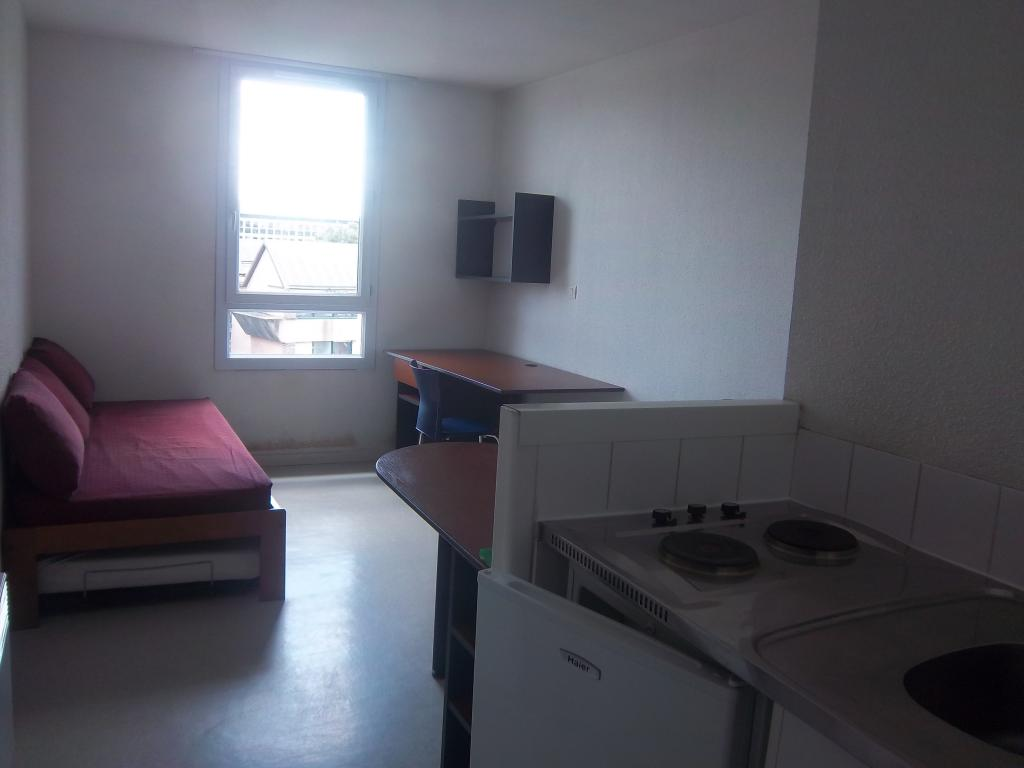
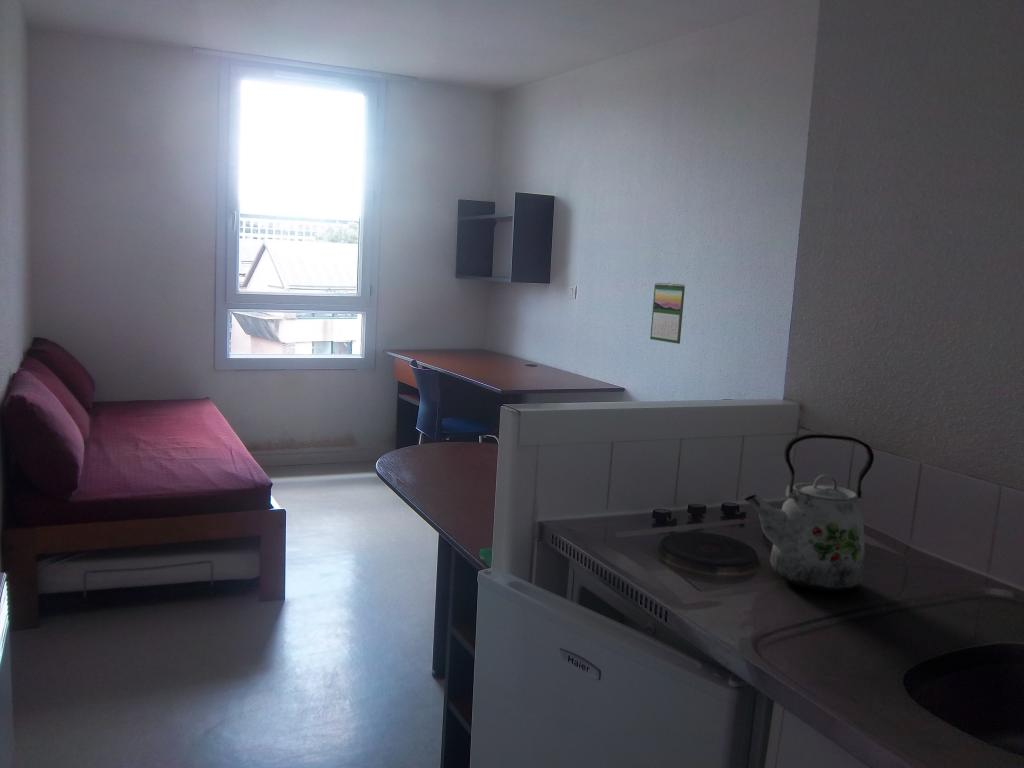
+ kettle (805, 507)
+ calendar (667, 312)
